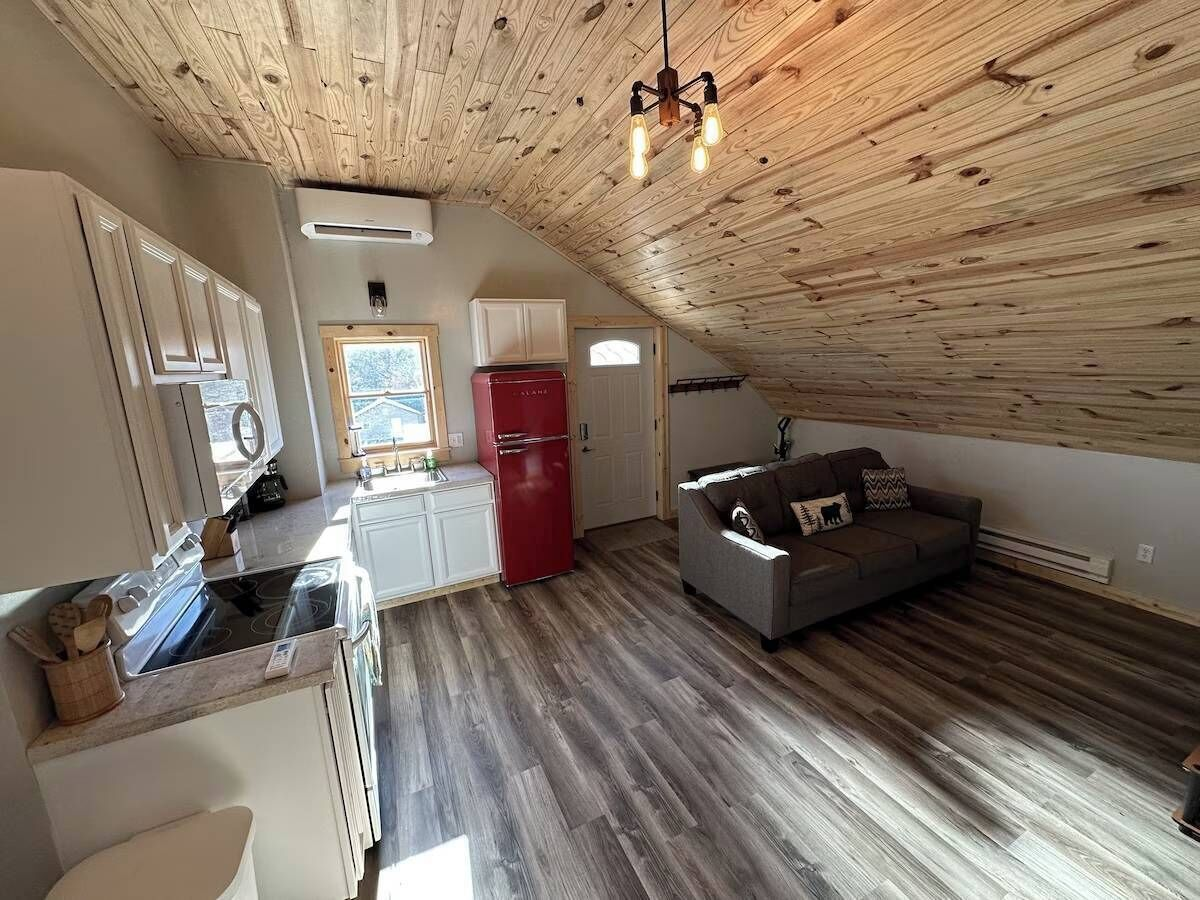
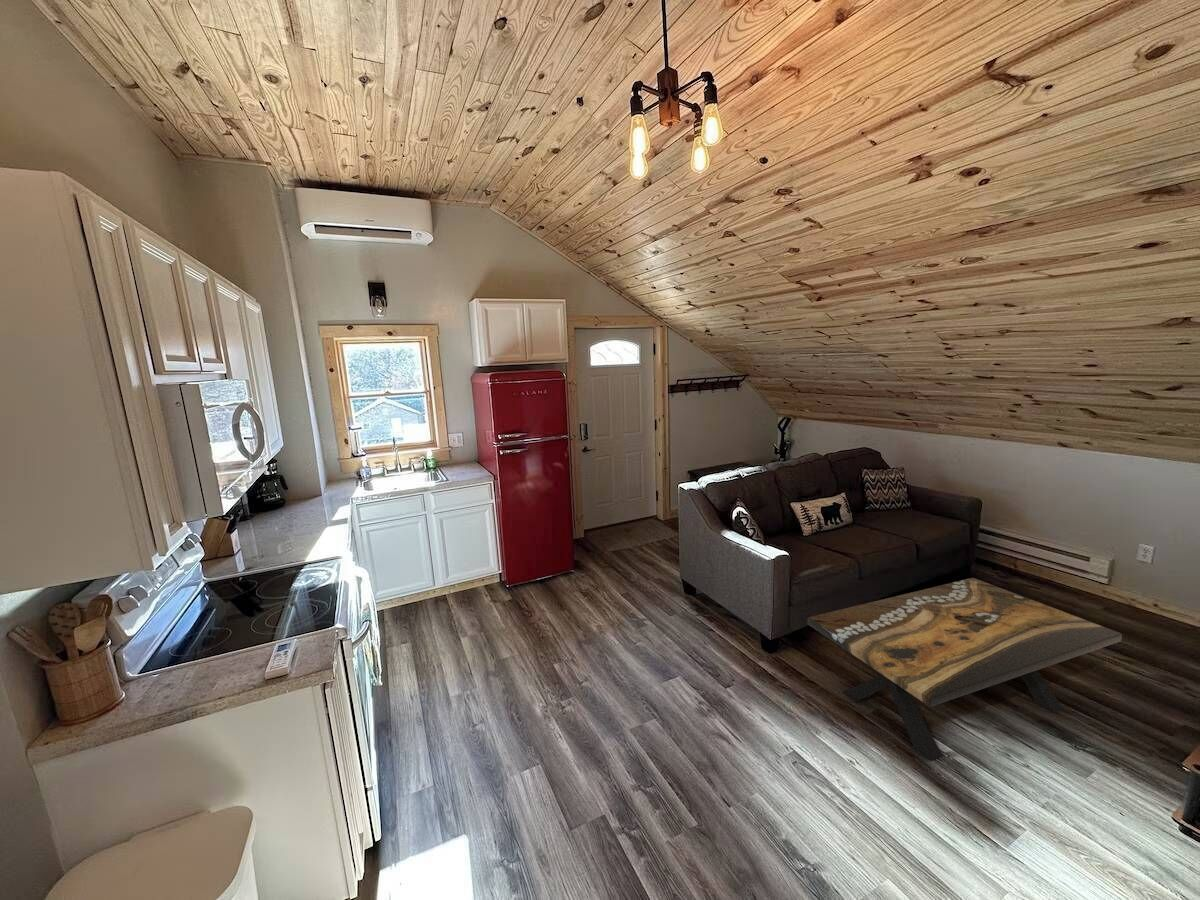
+ coffee table (952, 662)
